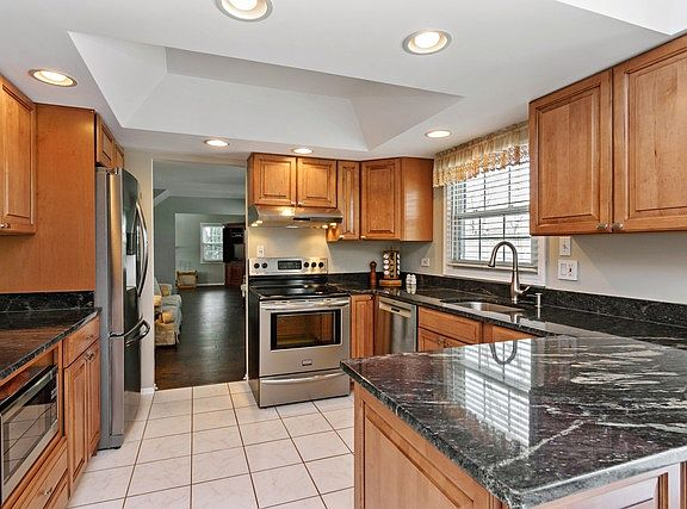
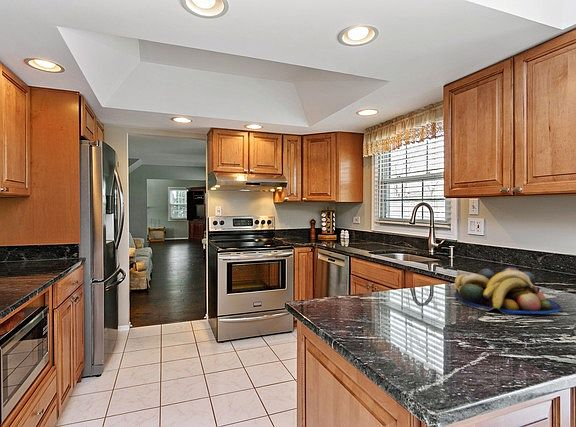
+ fruit bowl (504, 285)
